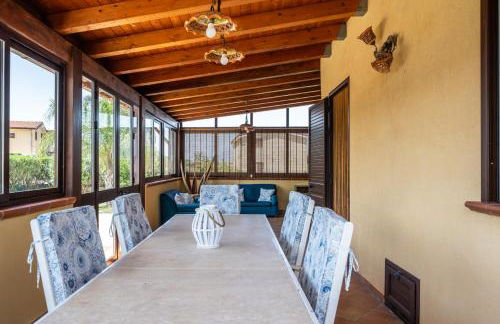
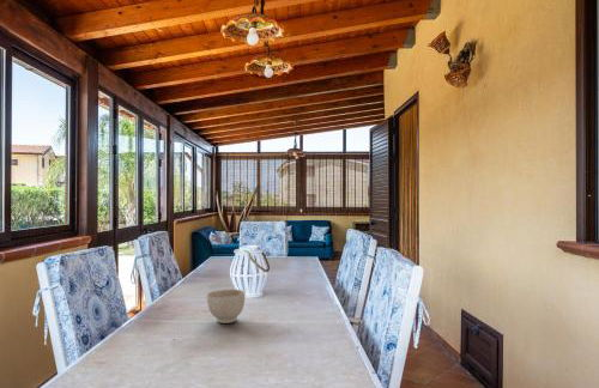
+ bowl (225, 307)
